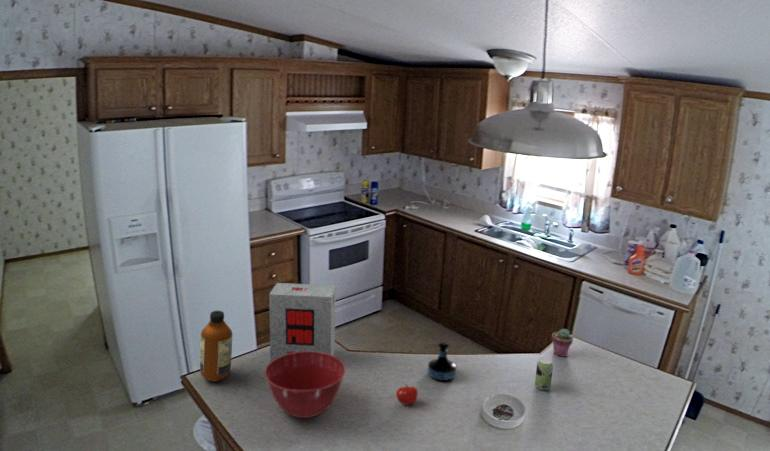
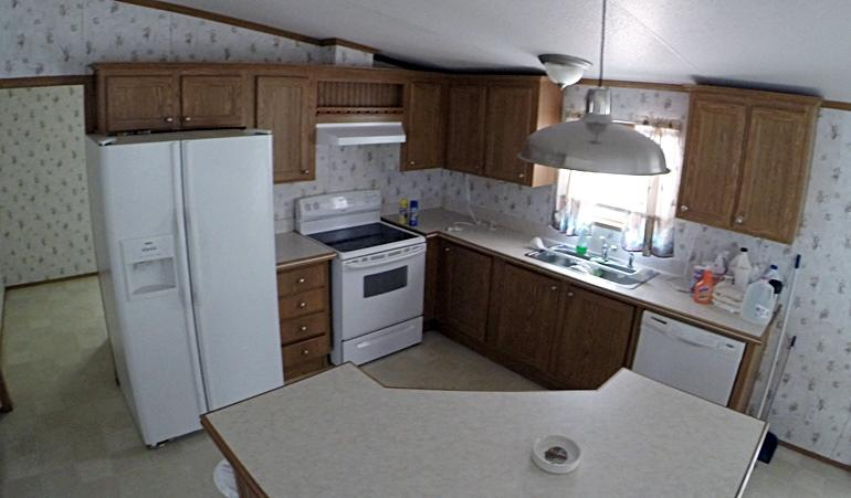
- mixing bowl (305, 388)
- apple (406, 394)
- tequila bottle (442, 358)
- beverage can (544, 374)
- bottle (215, 345)
- potted succulent (562, 341)
- cereal box (303, 323)
